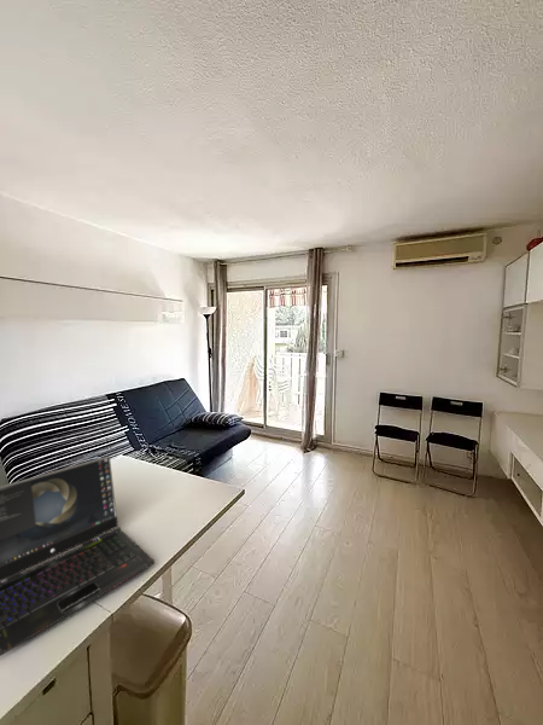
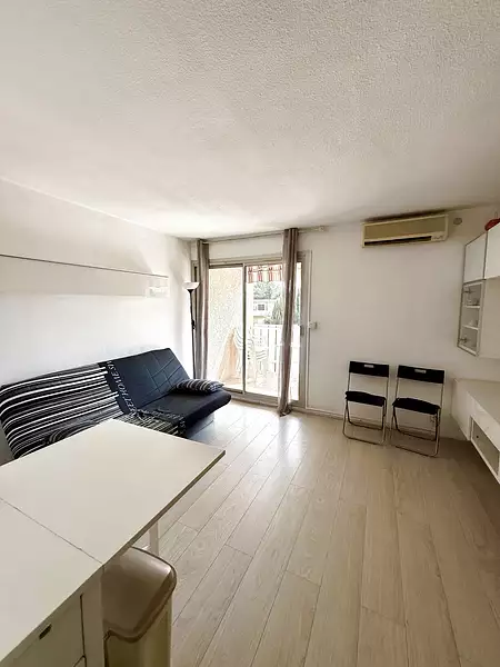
- laptop computer (62, 535)
